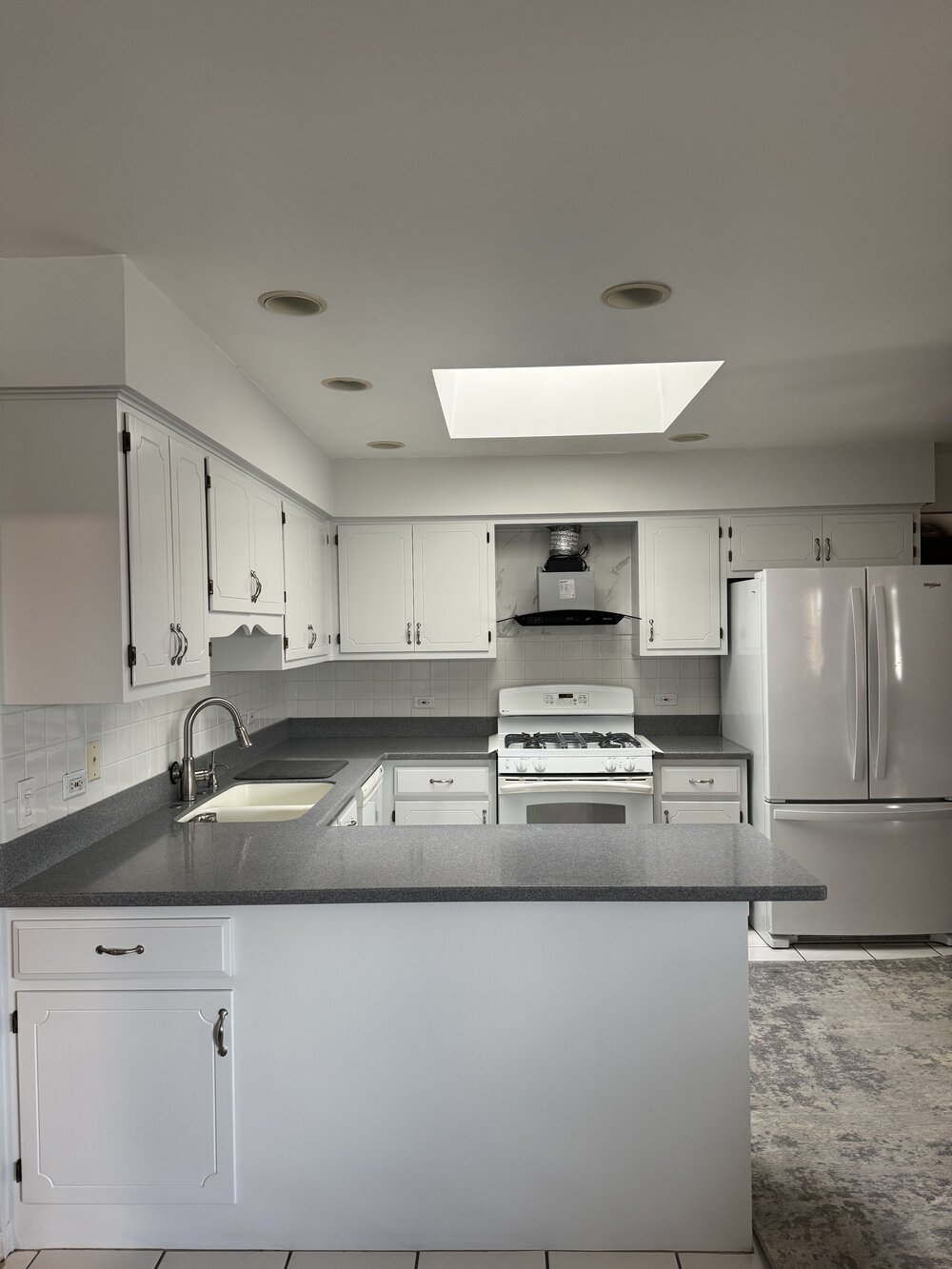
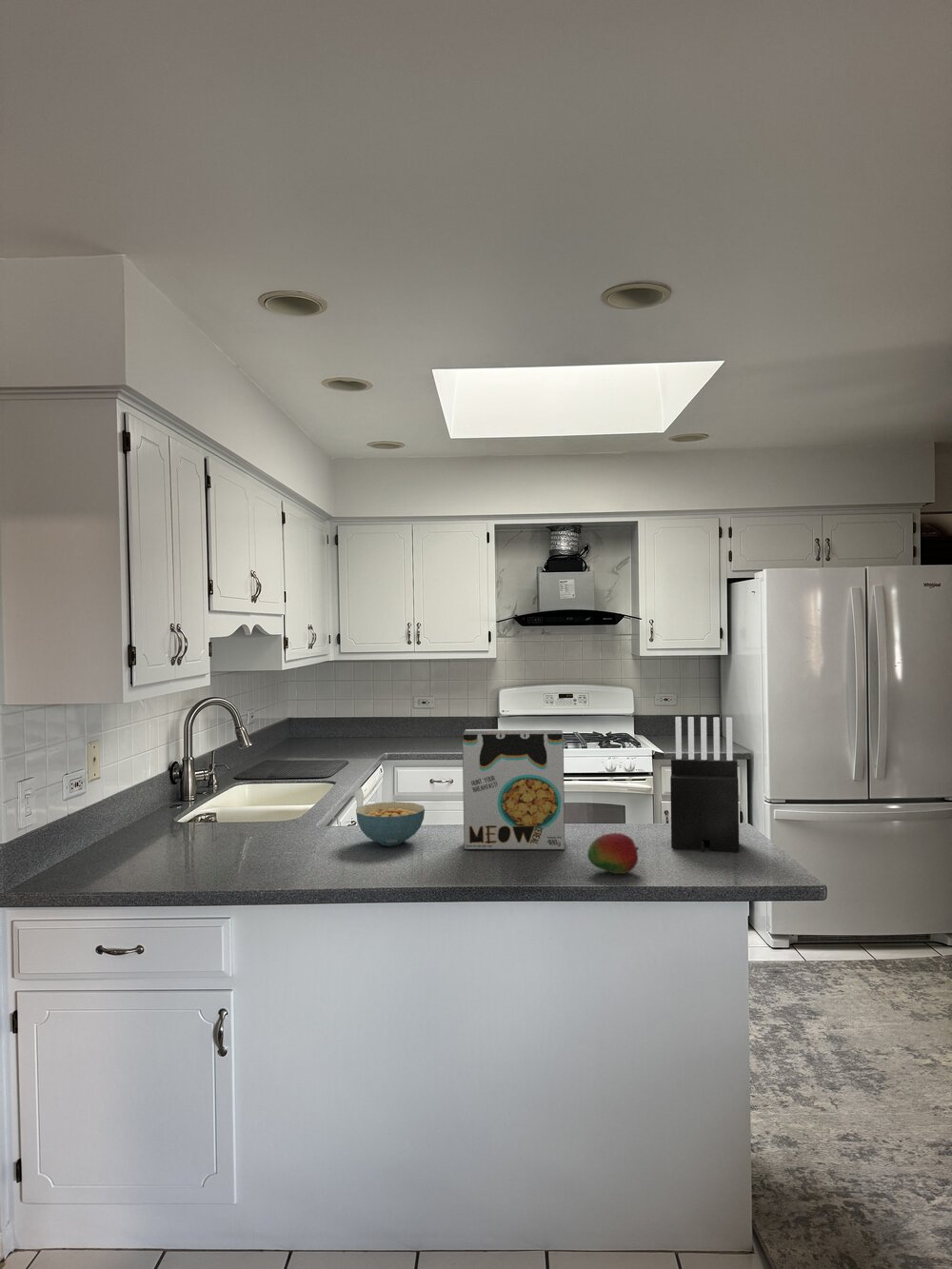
+ cereal box (513, 787)
+ cereal bowl (390, 825)
+ fruit (613, 853)
+ knife block (704, 783)
